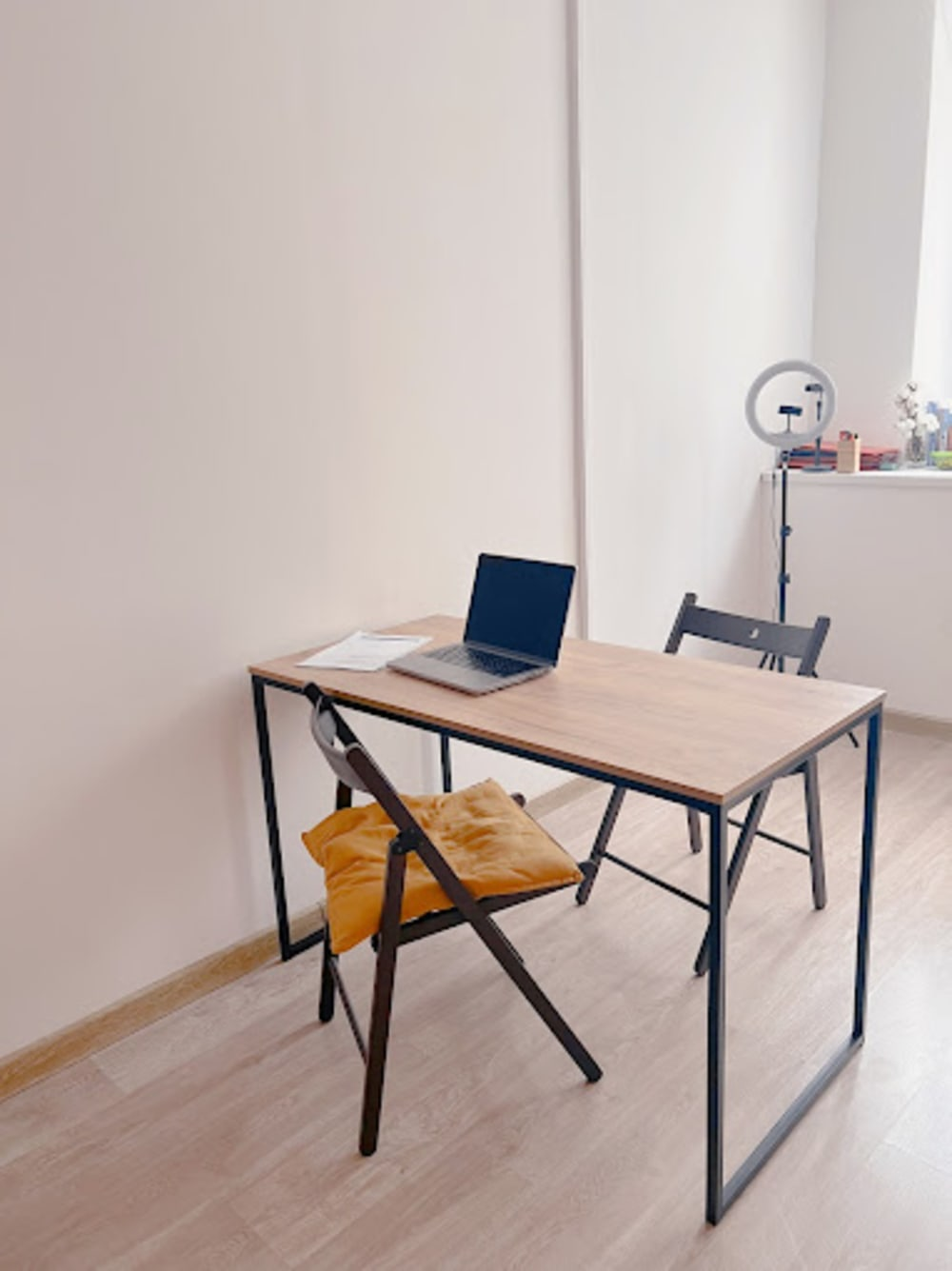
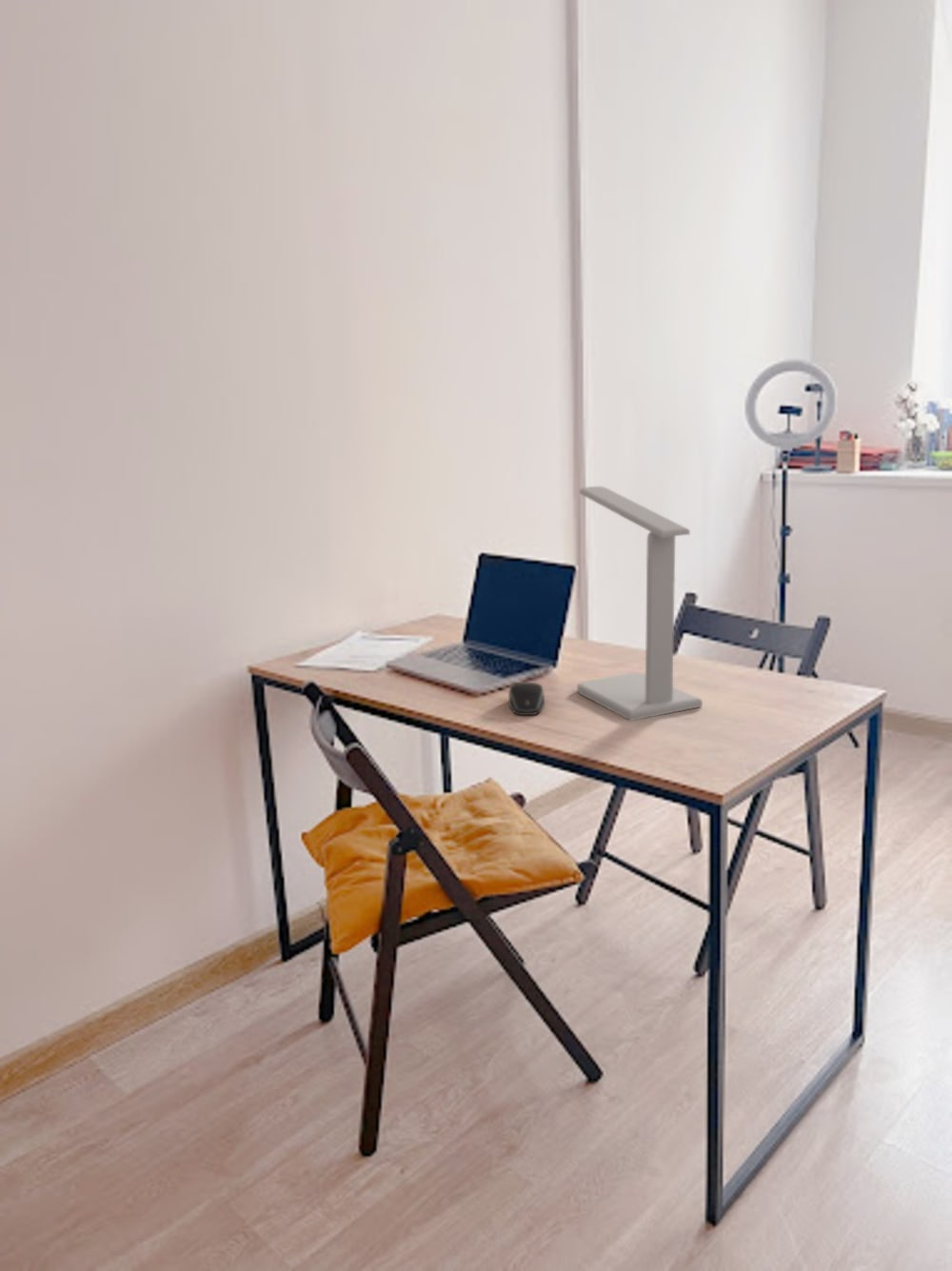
+ computer mouse (526, 695)
+ desk lamp (646, 596)
